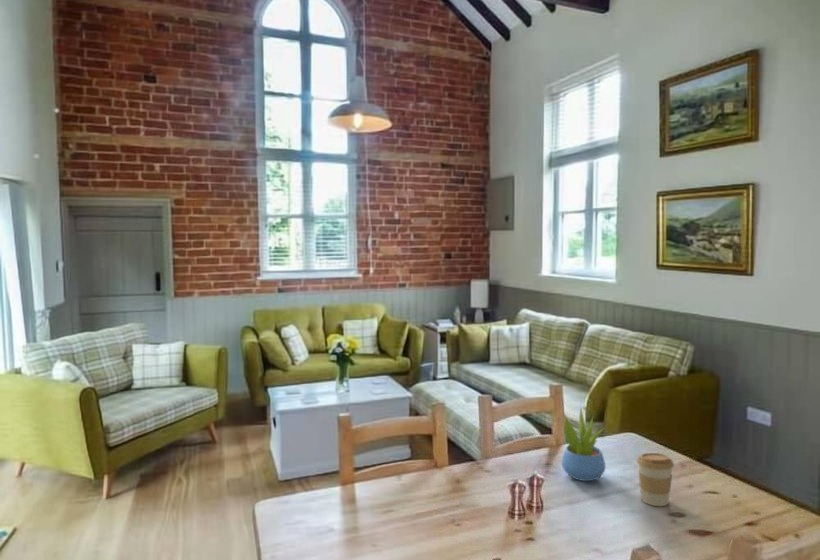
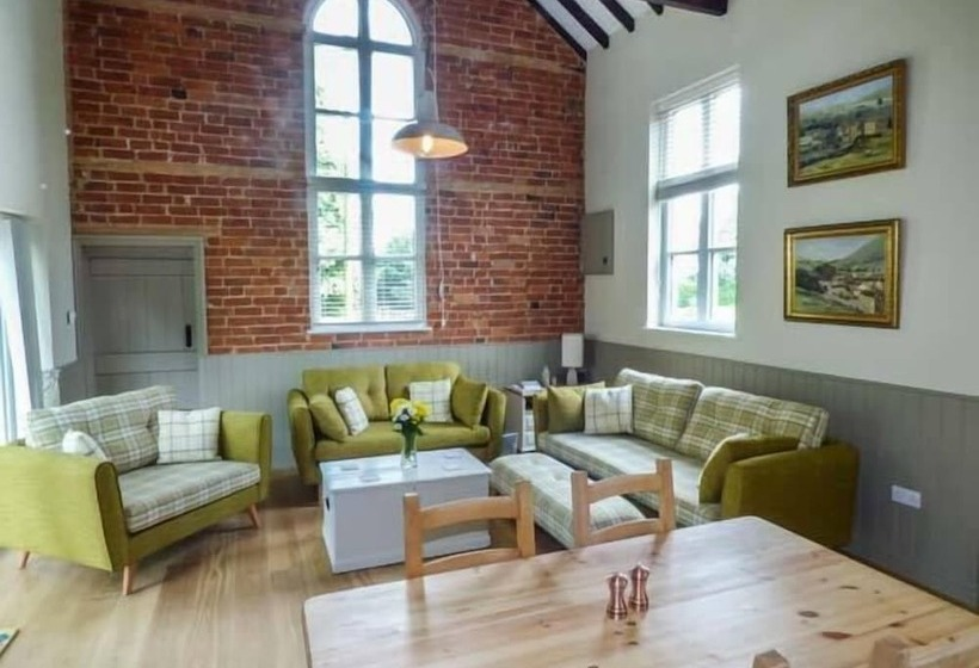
- succulent plant (582, 444)
- coffee cup (654, 477)
